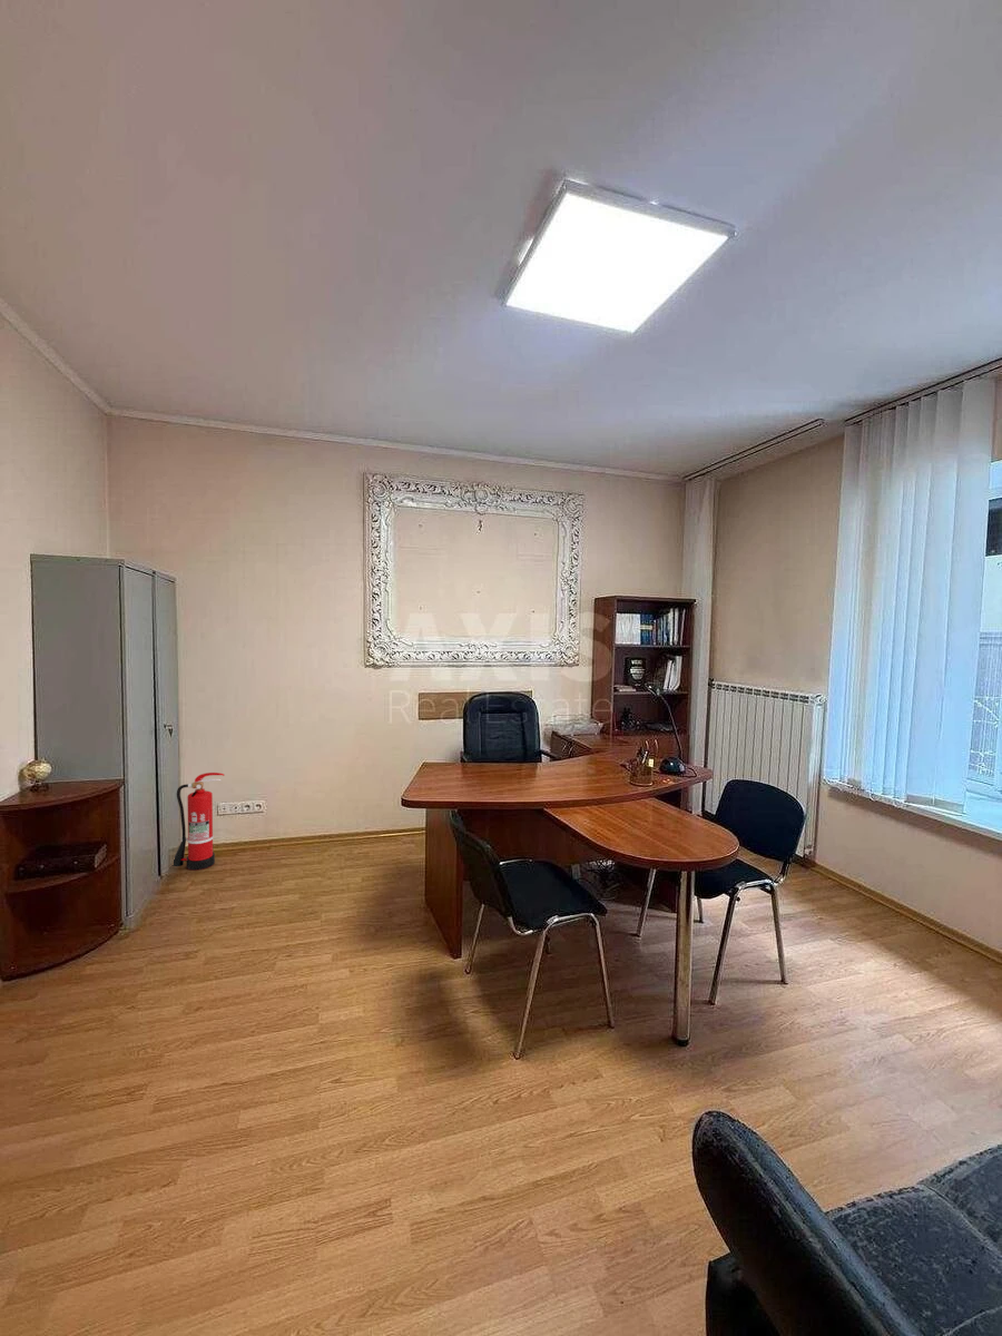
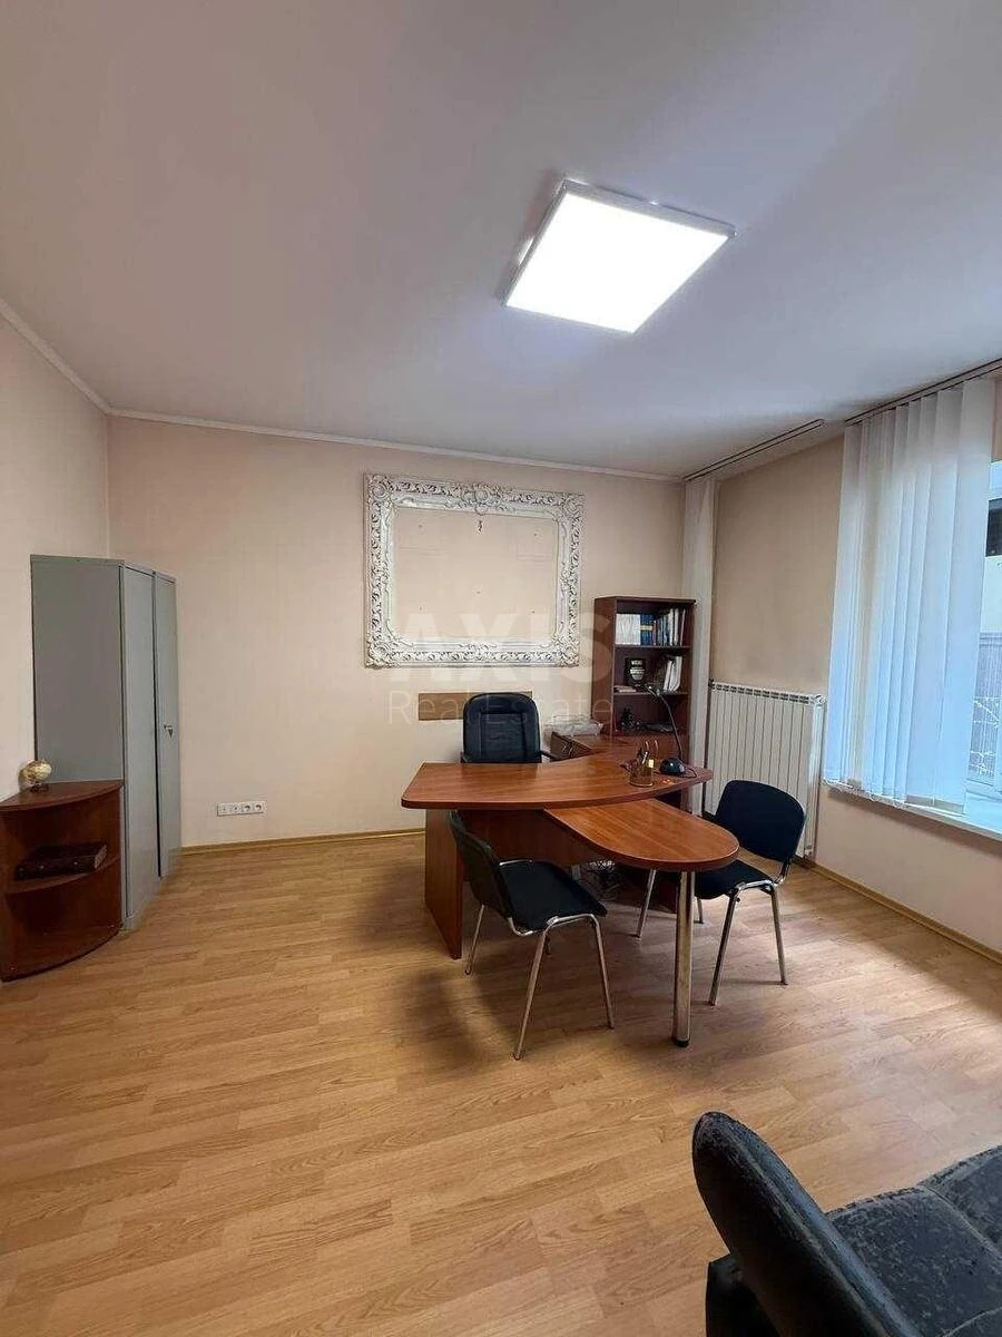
- fire extinguisher (197, 819)
